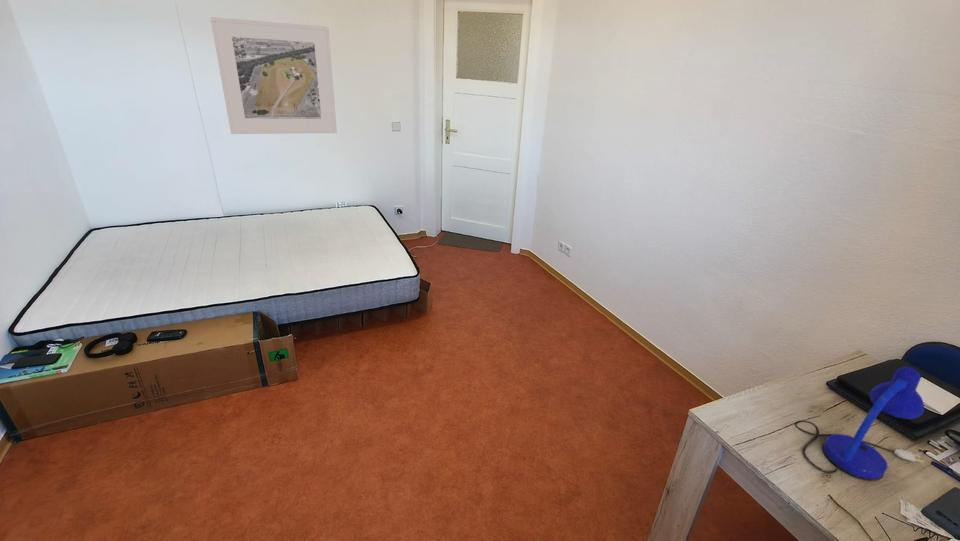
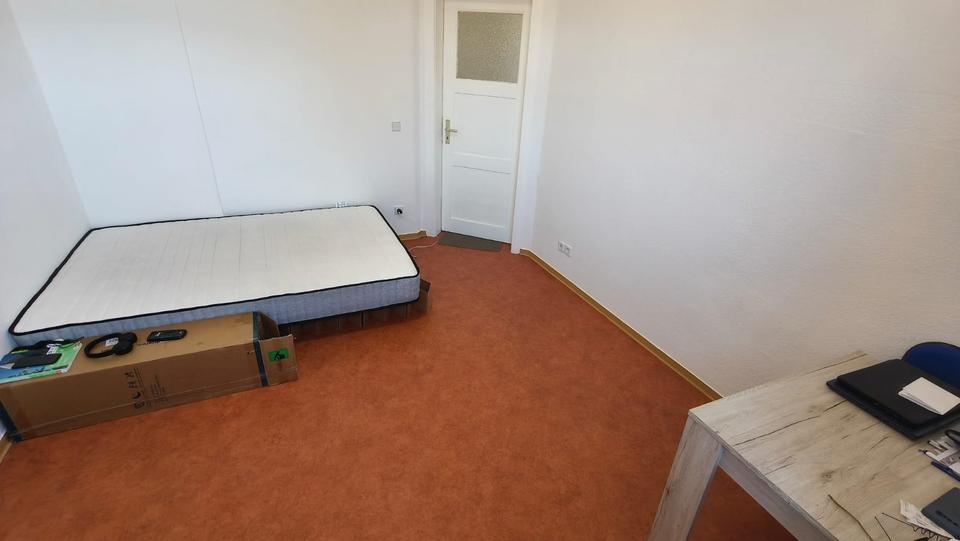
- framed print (279, 80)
- desk lamp (869, 411)
